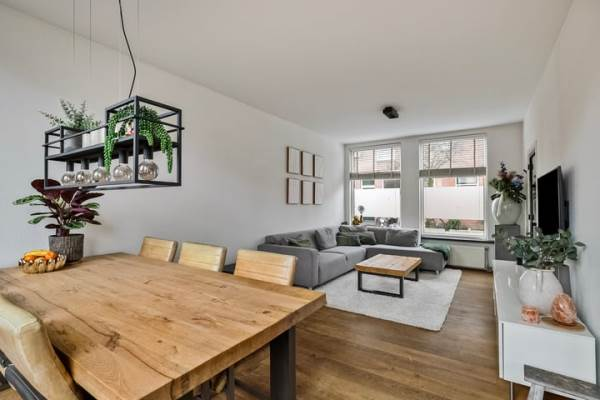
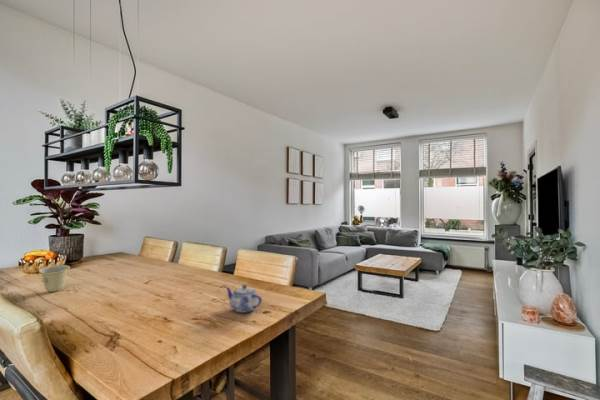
+ cup (54, 279)
+ teapot (242, 296)
